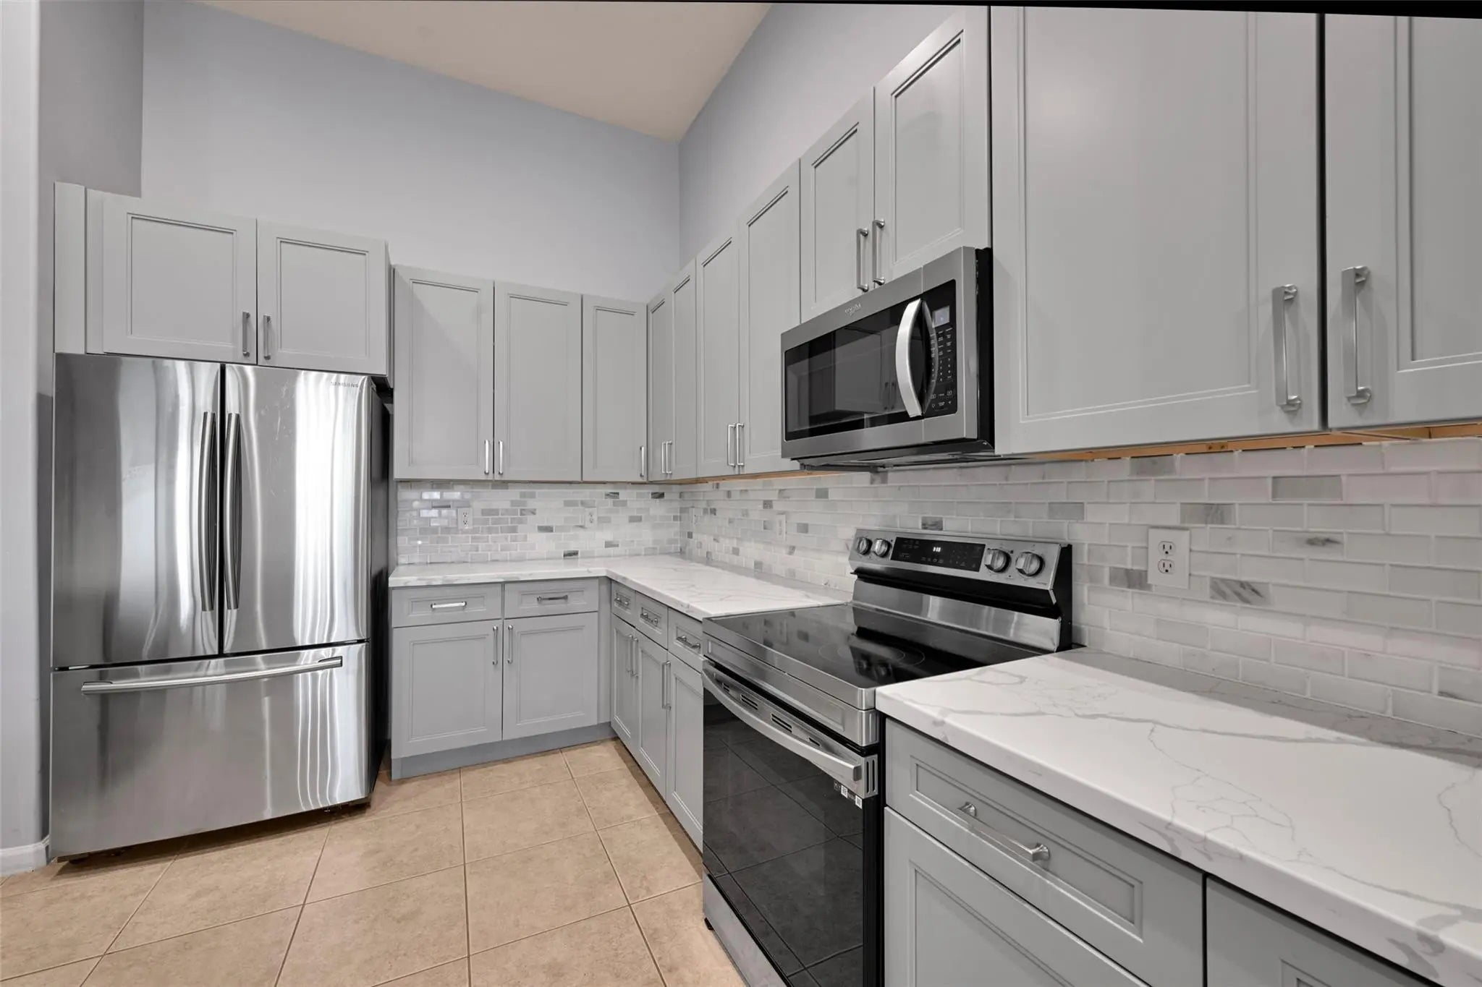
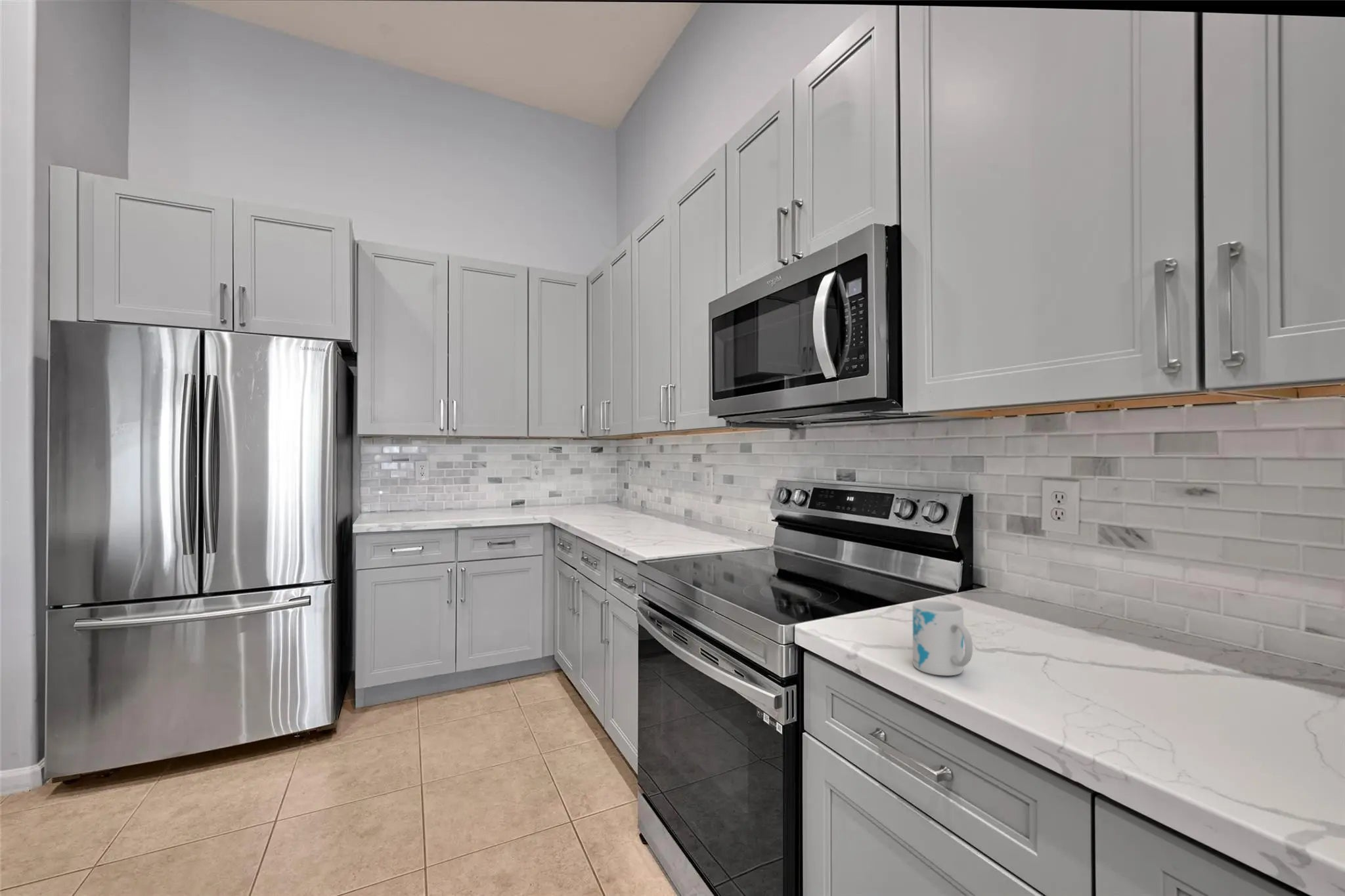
+ mug (945, 640)
